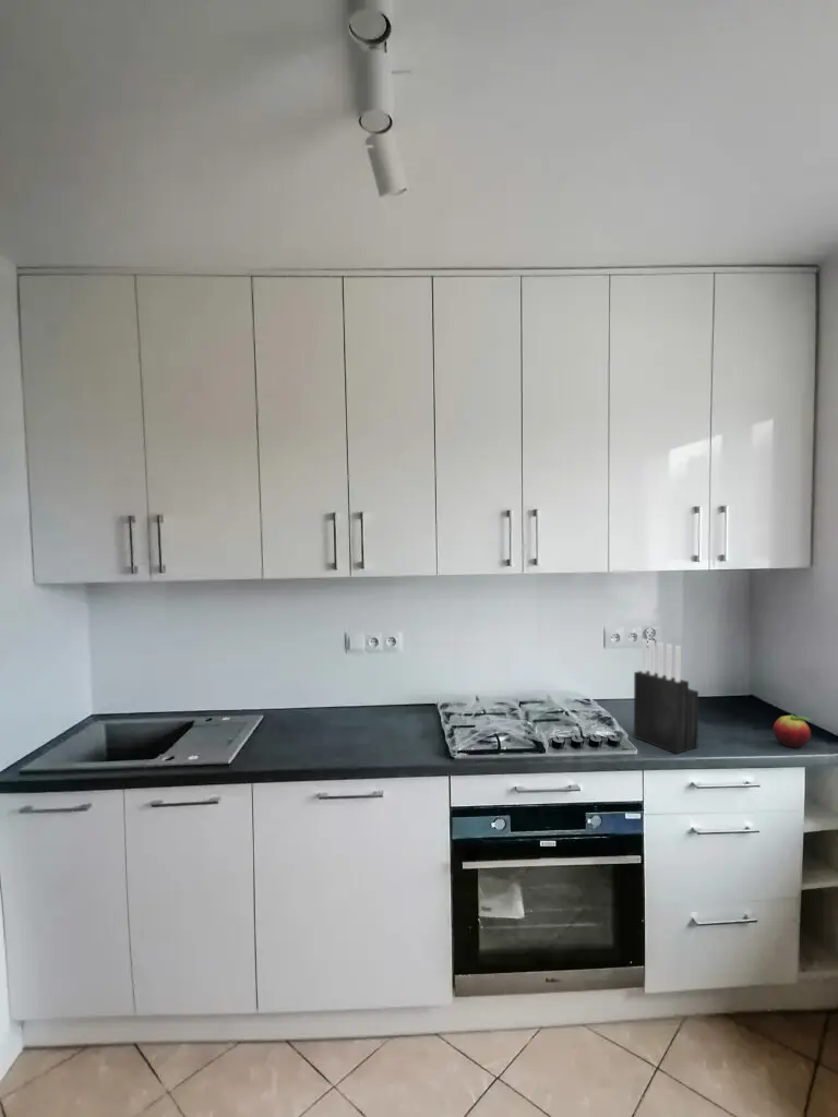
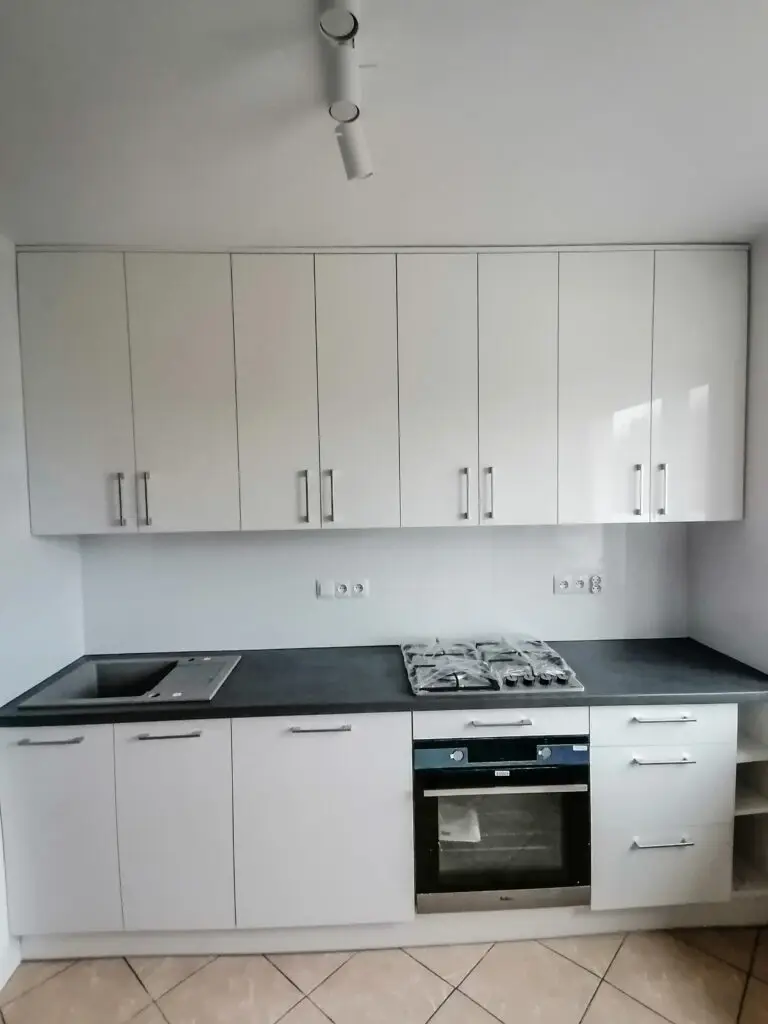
- fruit (791, 730)
- knife block (667, 692)
